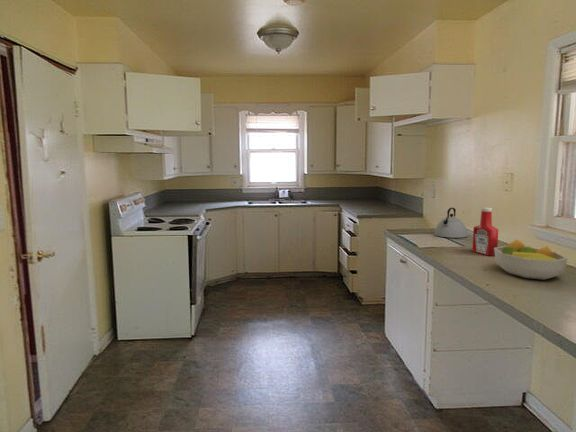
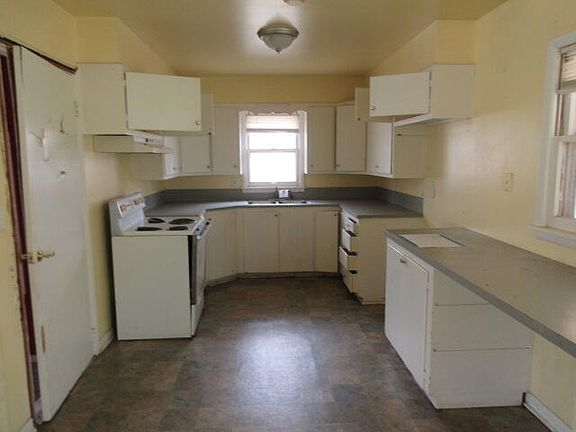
- kettle (451, 221)
- soap bottle (485, 230)
- fruit bowl (528, 258)
